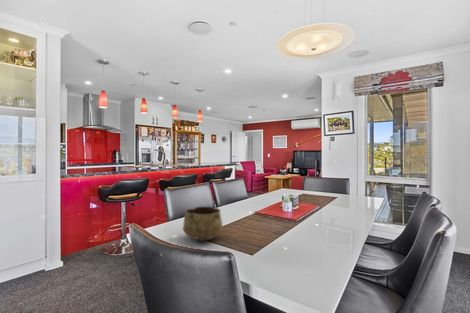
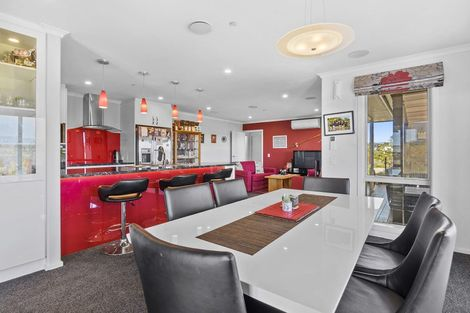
- decorative bowl (203, 223)
